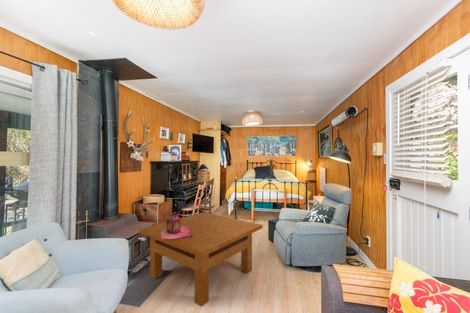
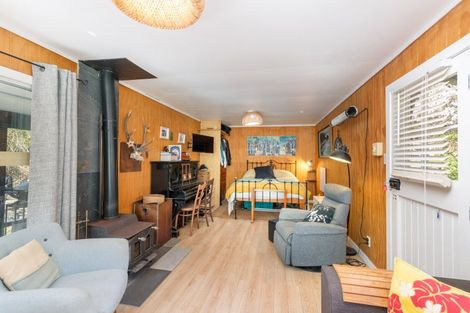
- table (202, 250)
- lantern (175, 222)
